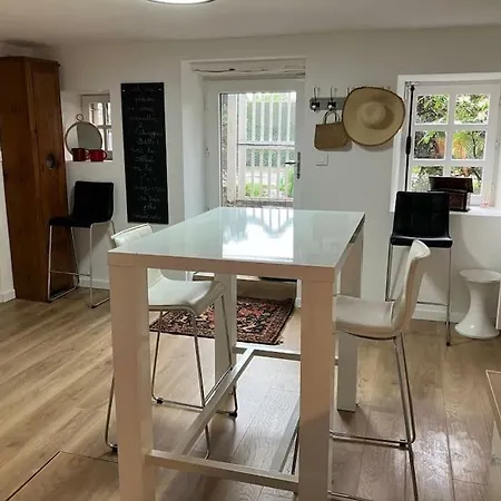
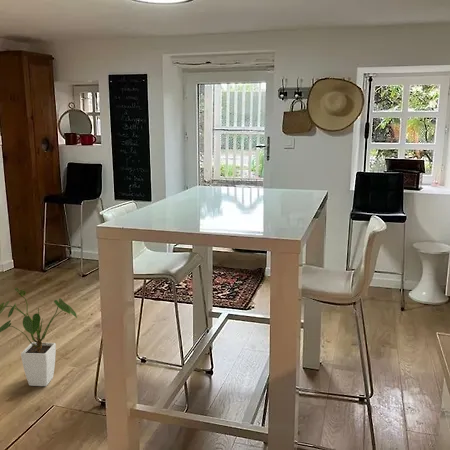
+ house plant (39, 336)
